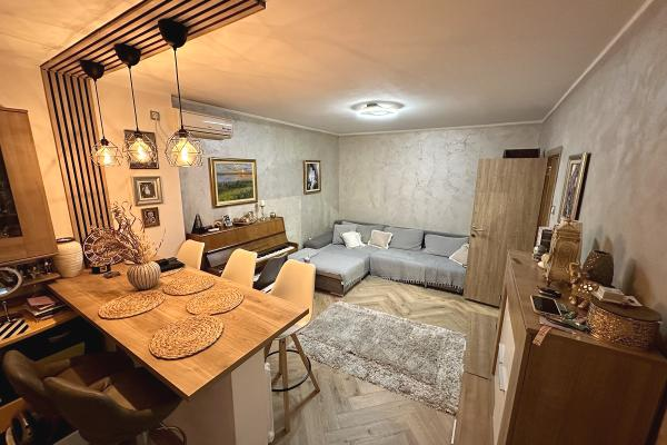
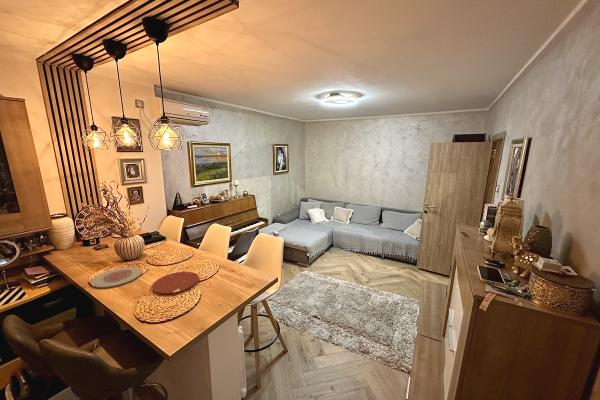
+ plate (176, 282)
+ plate (117, 276)
